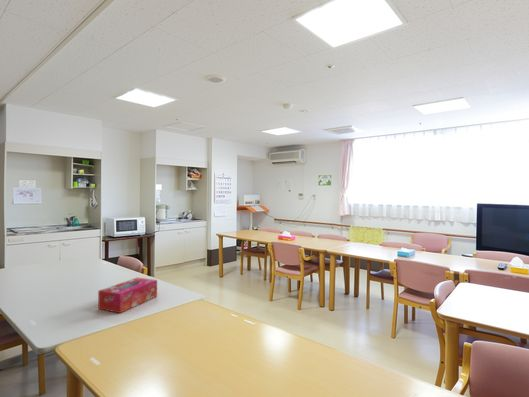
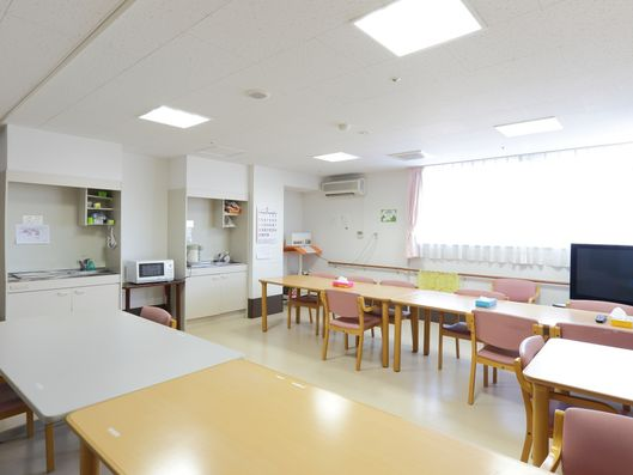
- tissue box (129, 293)
